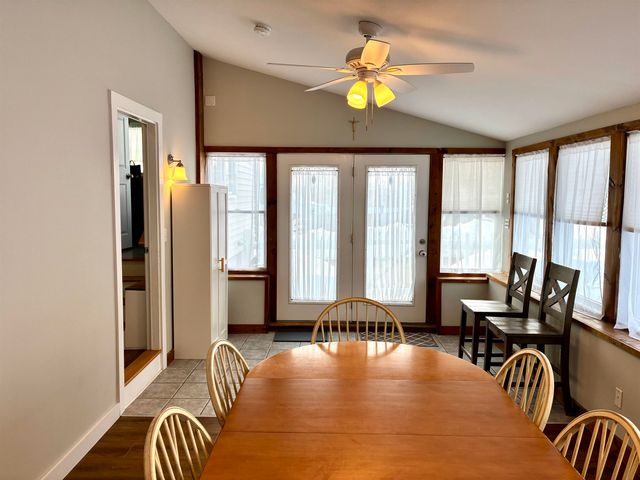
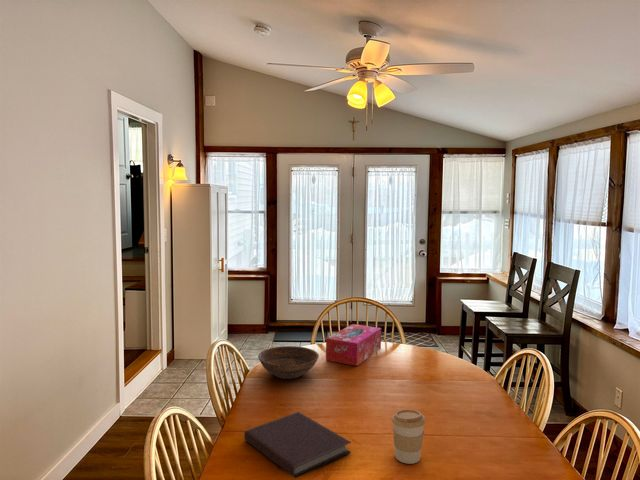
+ coffee cup (408, 434)
+ tissue box (354, 343)
+ bowl (288, 364)
+ notebook (296, 441)
